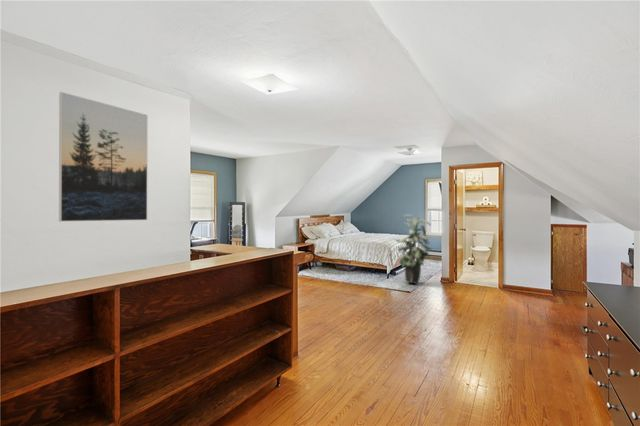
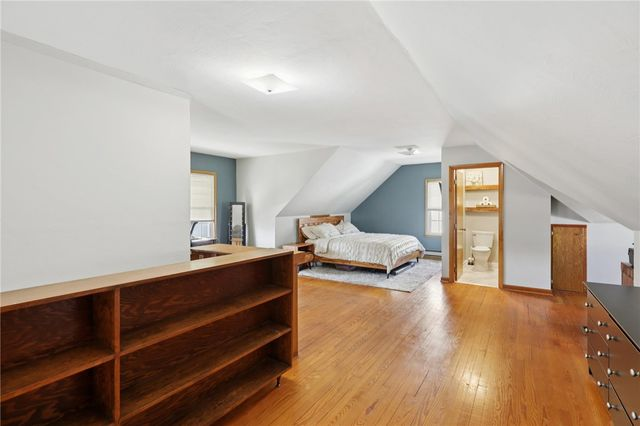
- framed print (107, 162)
- indoor plant (412, 248)
